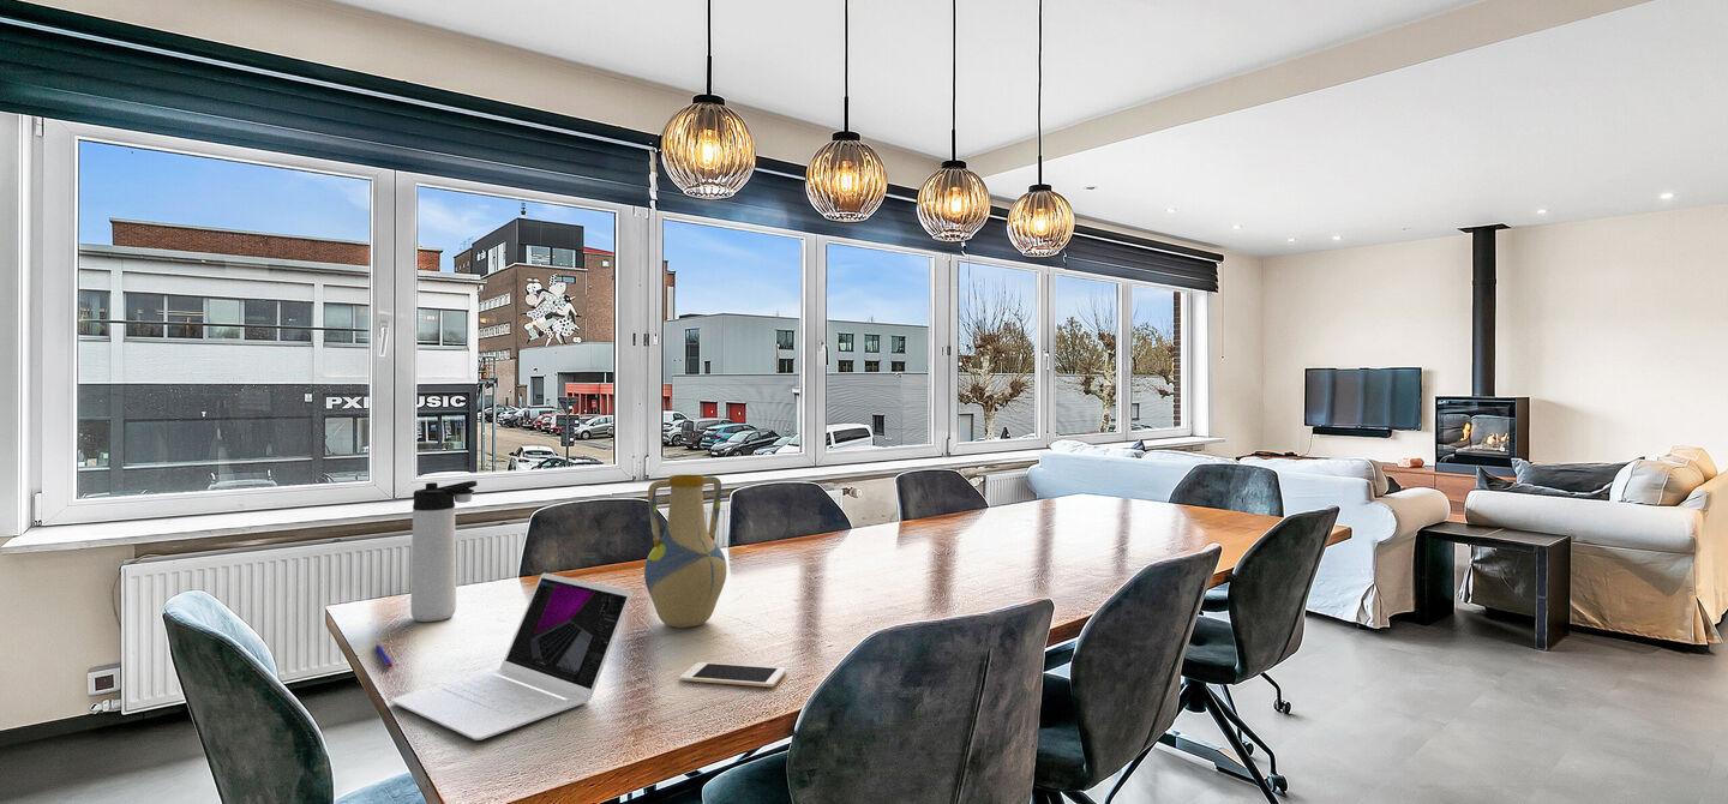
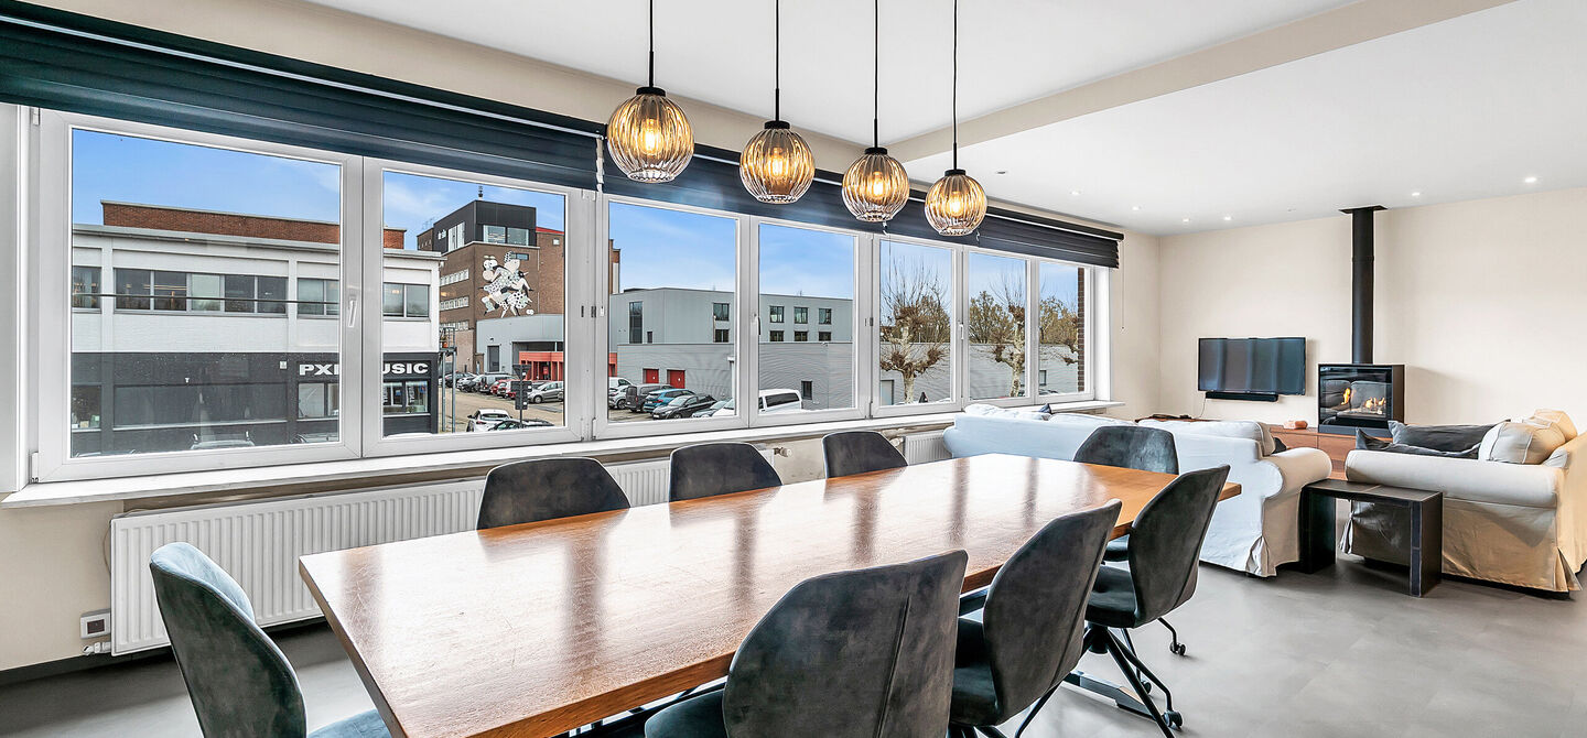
- cell phone (733, 673)
- thermos bottle (444, 548)
- laptop (515, 640)
- pen (383, 654)
- vase (685, 550)
